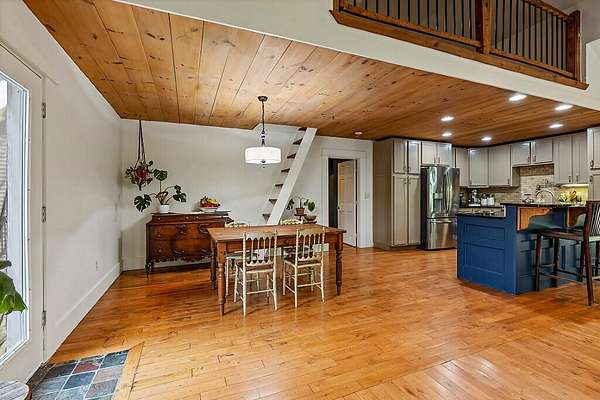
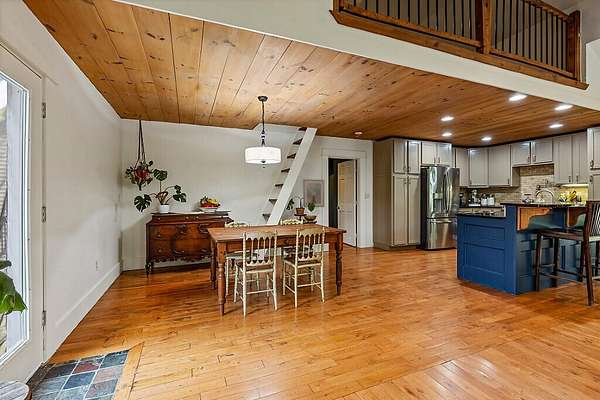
+ picture frame (313, 193)
